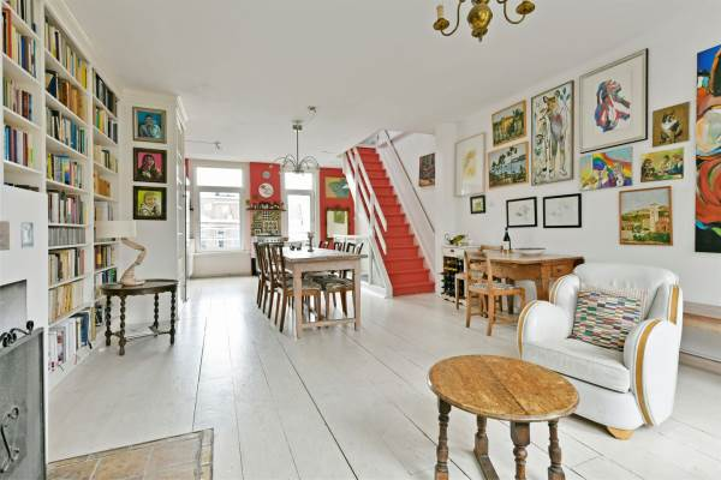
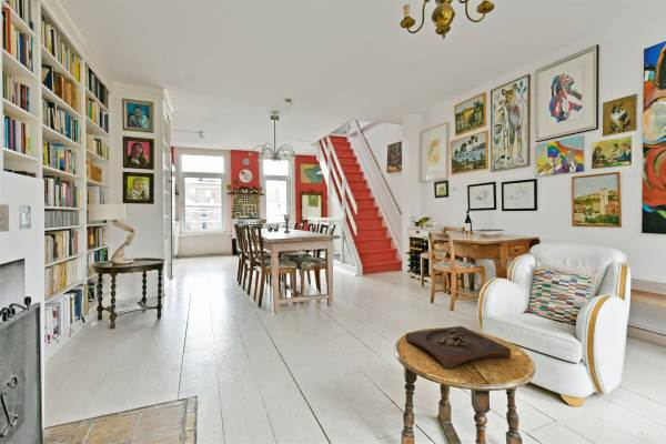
+ wooden tray (455, 339)
